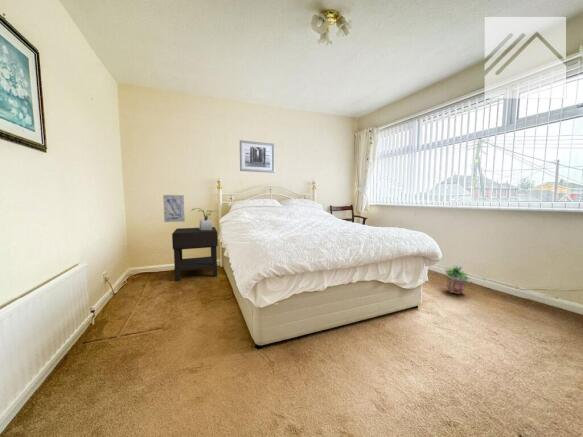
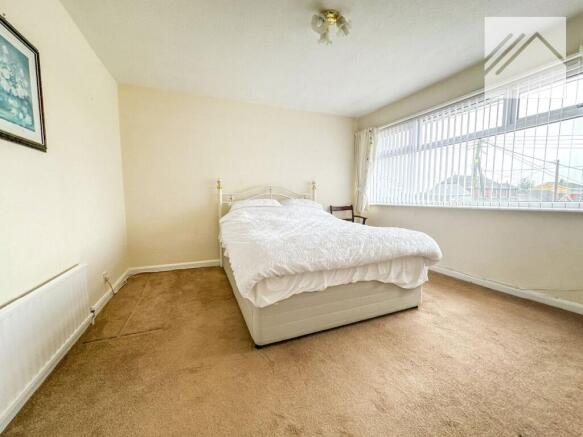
- nightstand (194, 248)
- wall art (257, 157)
- potted plant (204, 219)
- wall art (174, 208)
- potted plant (456, 278)
